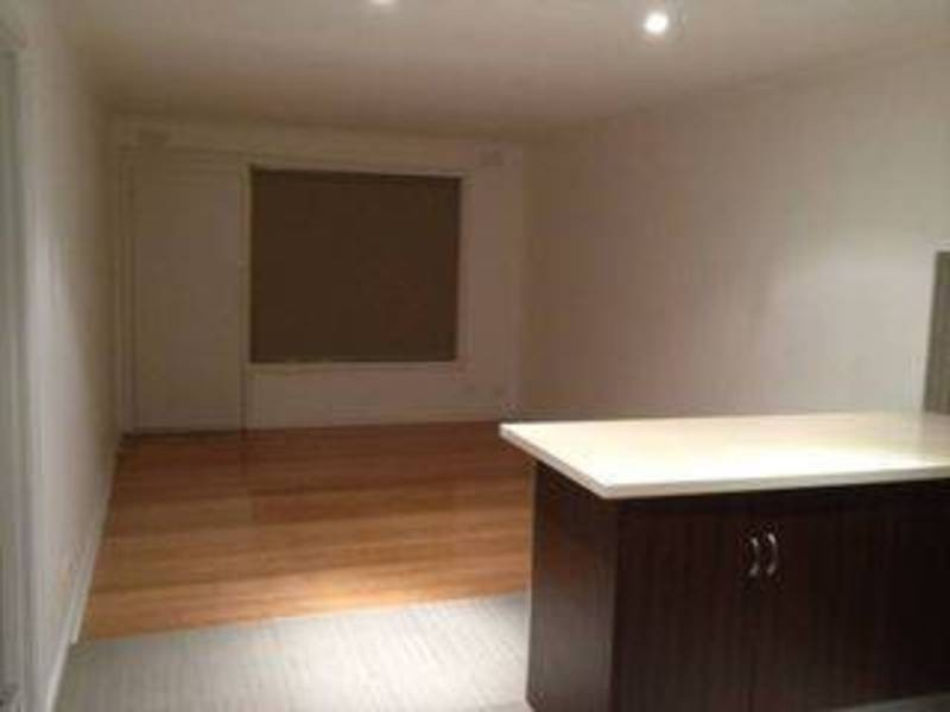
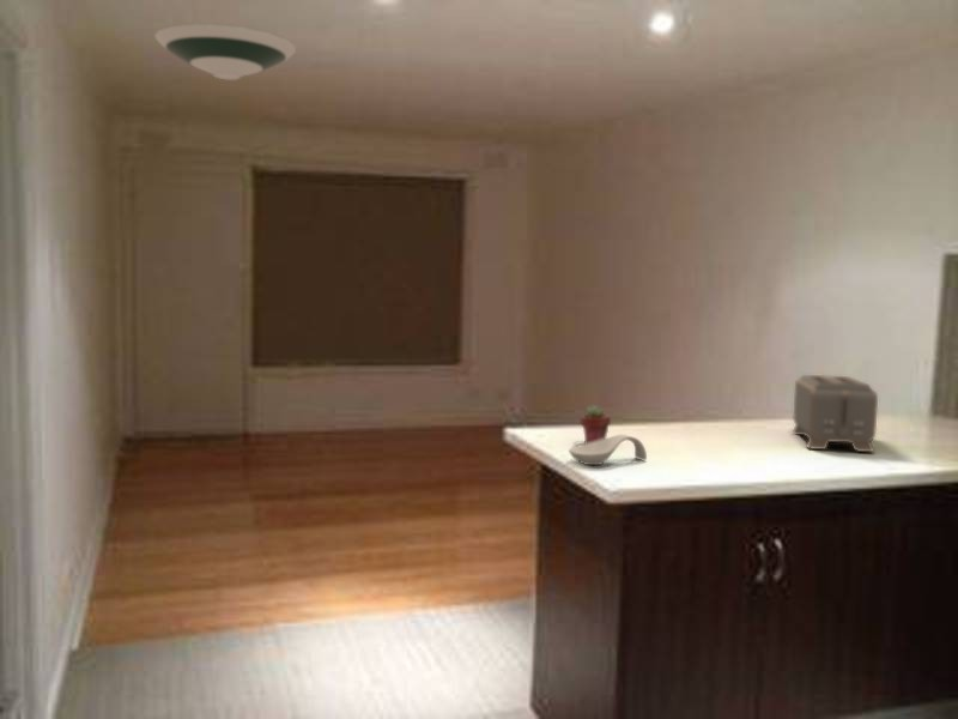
+ potted succulent (595, 424)
+ toaster (833, 411)
+ spoon rest (607, 448)
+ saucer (226, 60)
